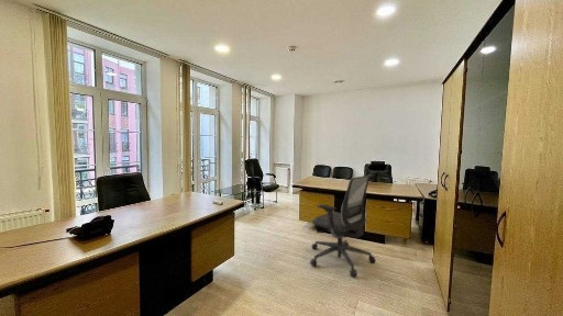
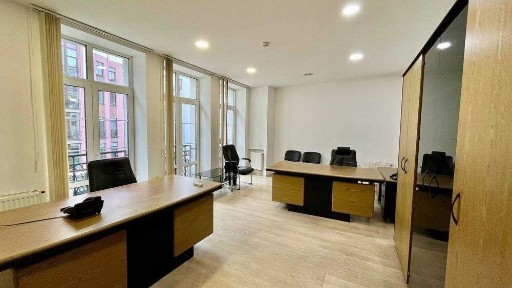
- office chair (338, 215)
